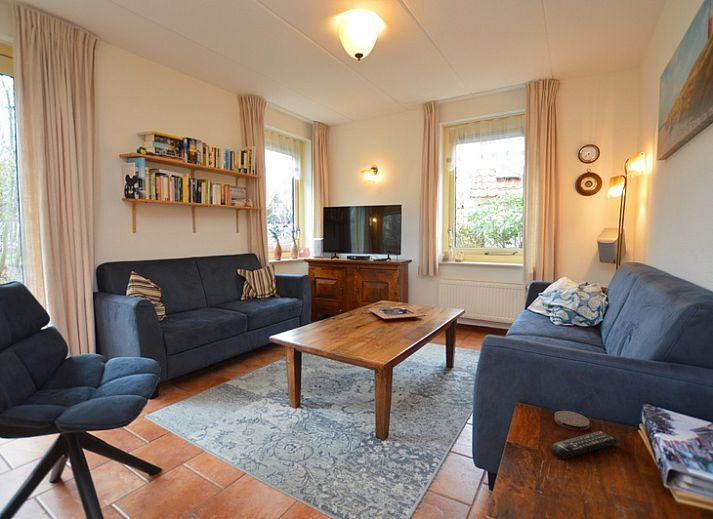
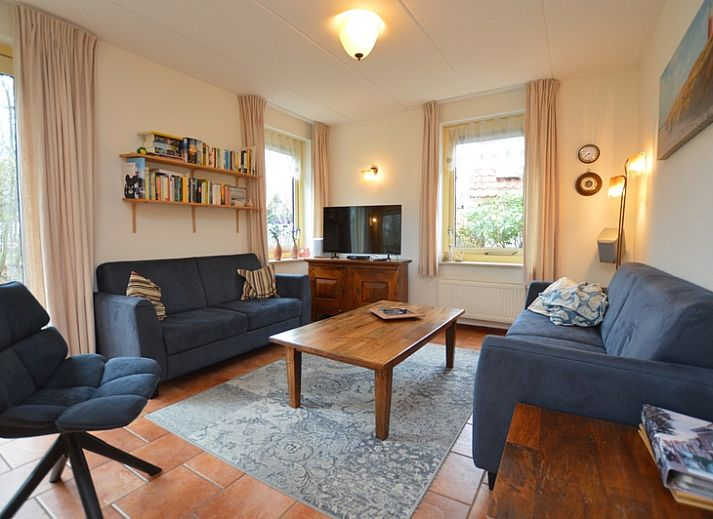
- coaster (571, 420)
- remote control (585, 444)
